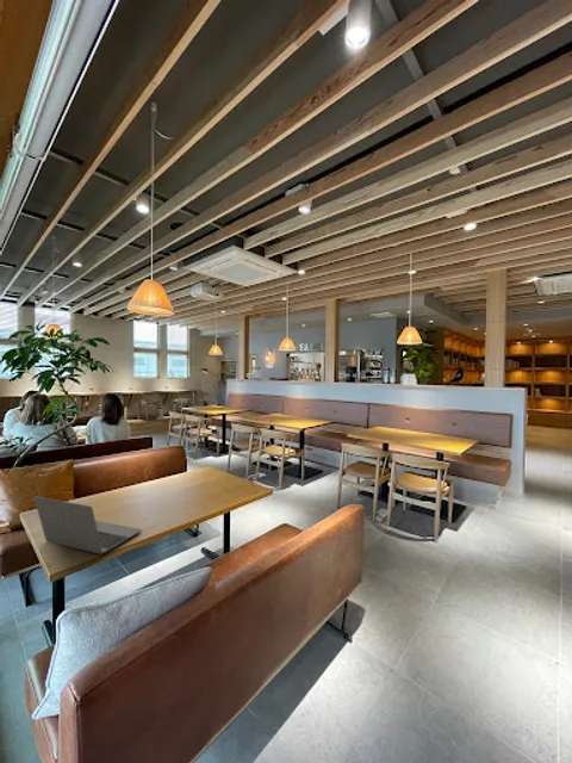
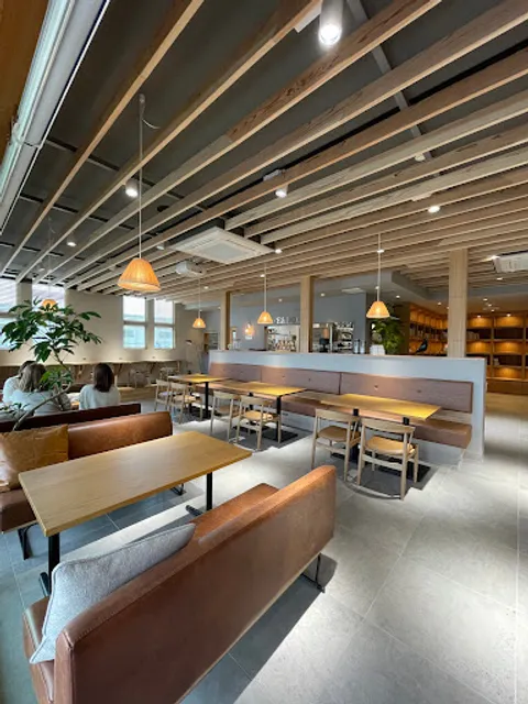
- laptop (91, 514)
